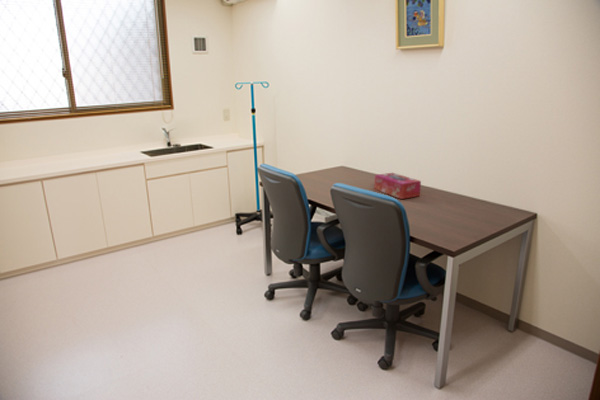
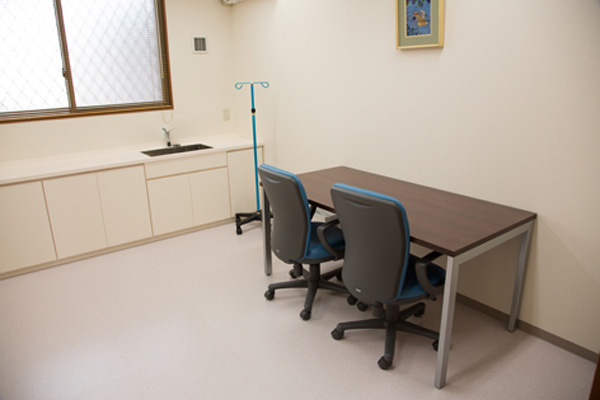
- tissue box (396, 185)
